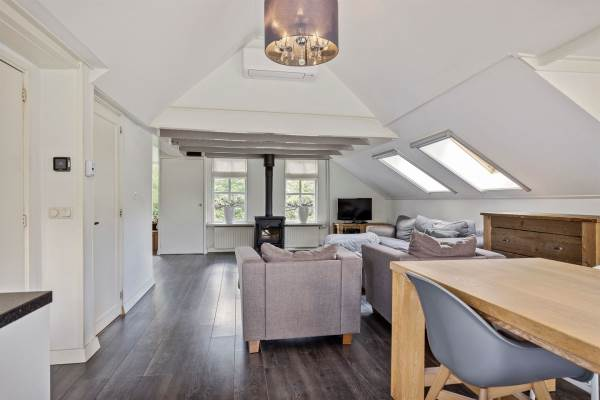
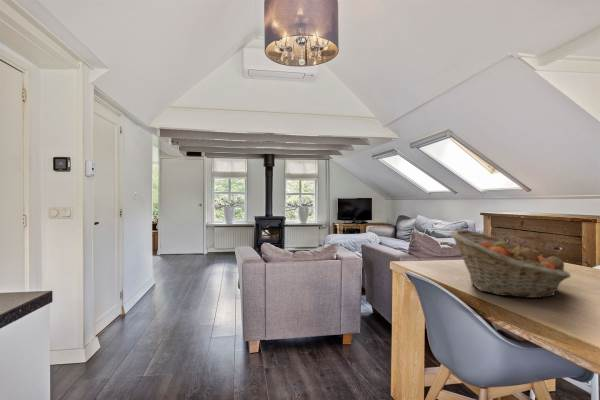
+ fruit basket (505, 259)
